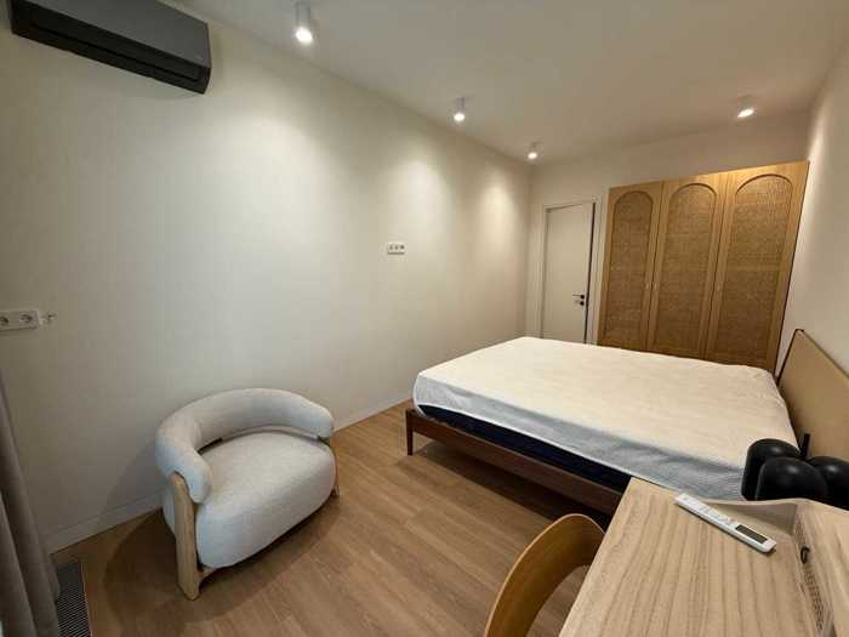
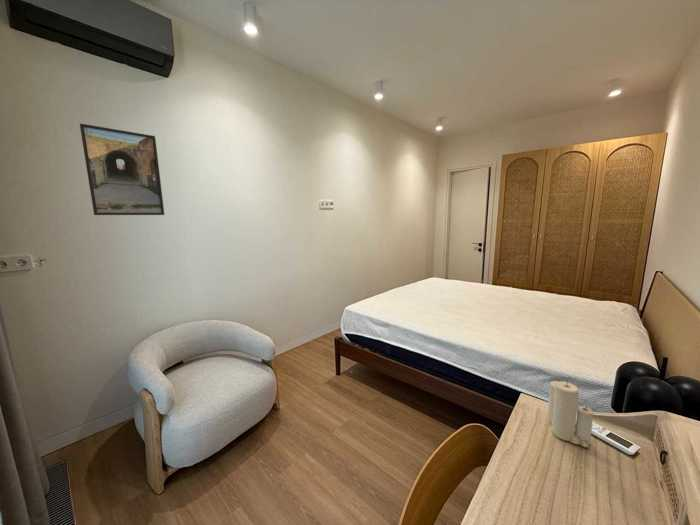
+ candle (568, 405)
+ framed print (126, 173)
